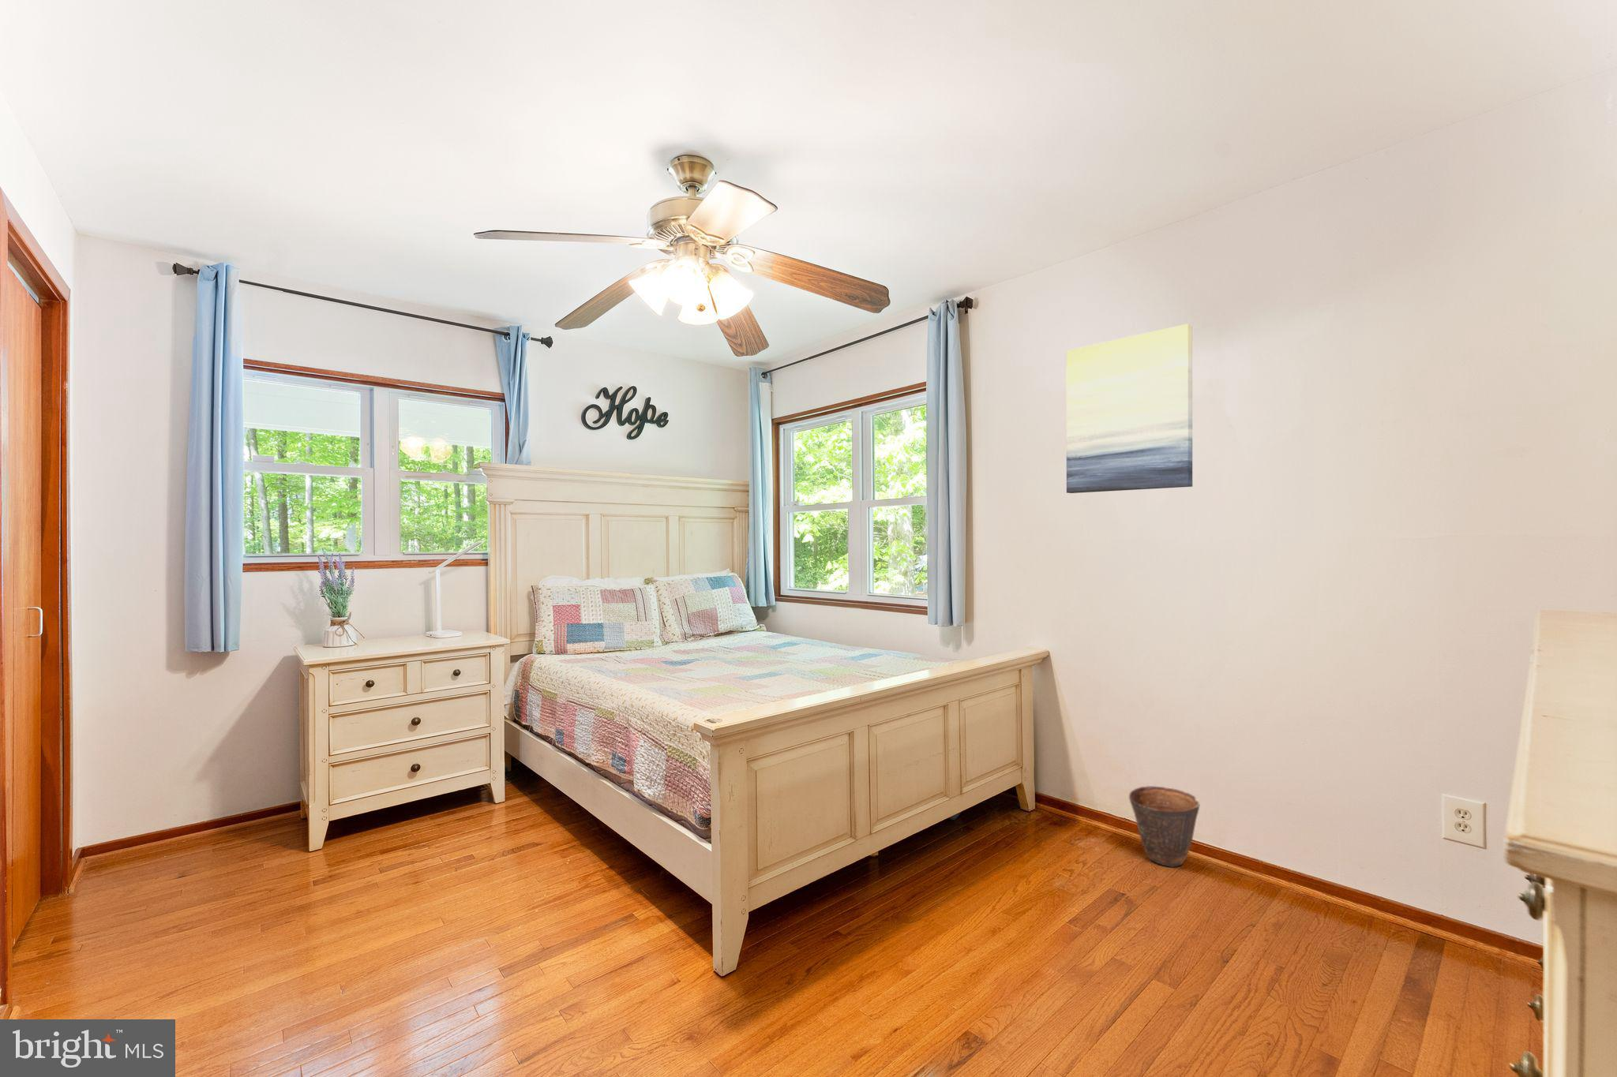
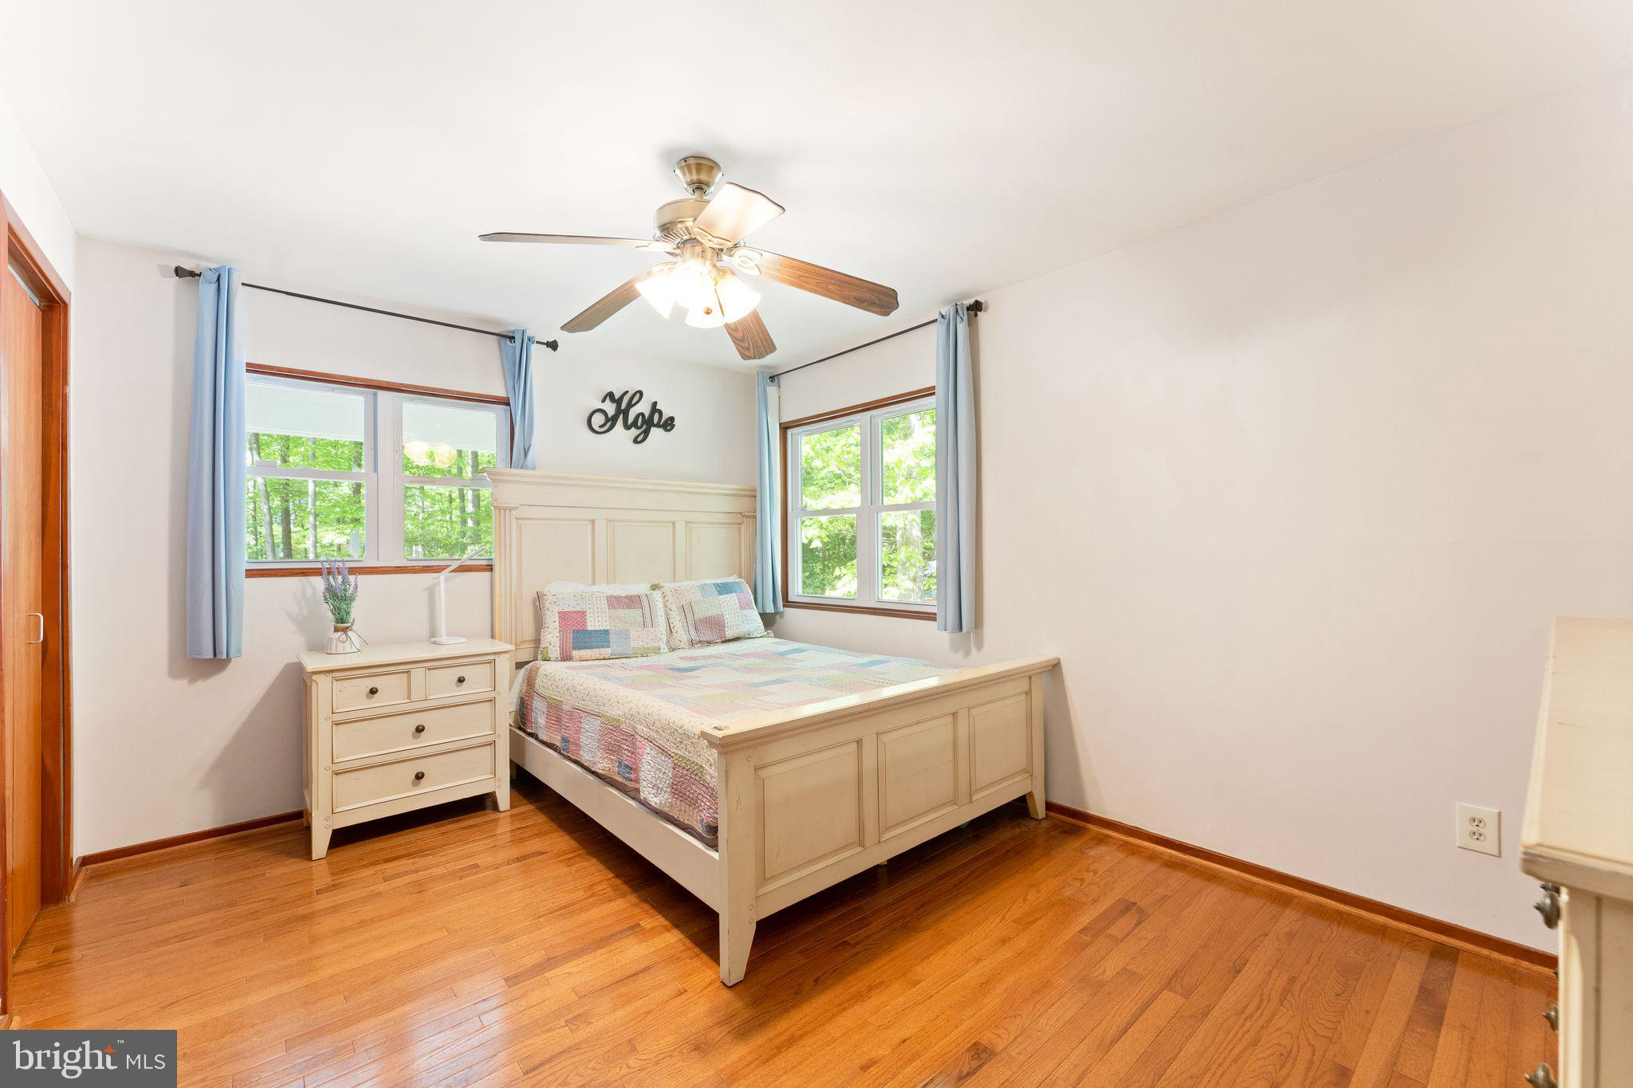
- wall art (1125, 415)
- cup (1164, 828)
